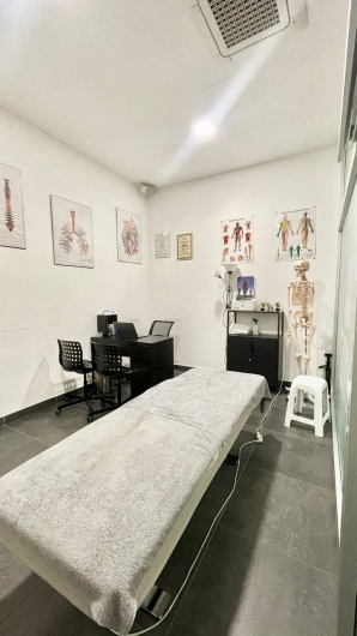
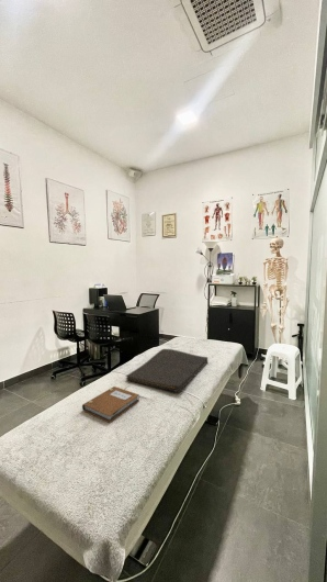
+ notebook (112, 401)
+ hand towel (169, 366)
